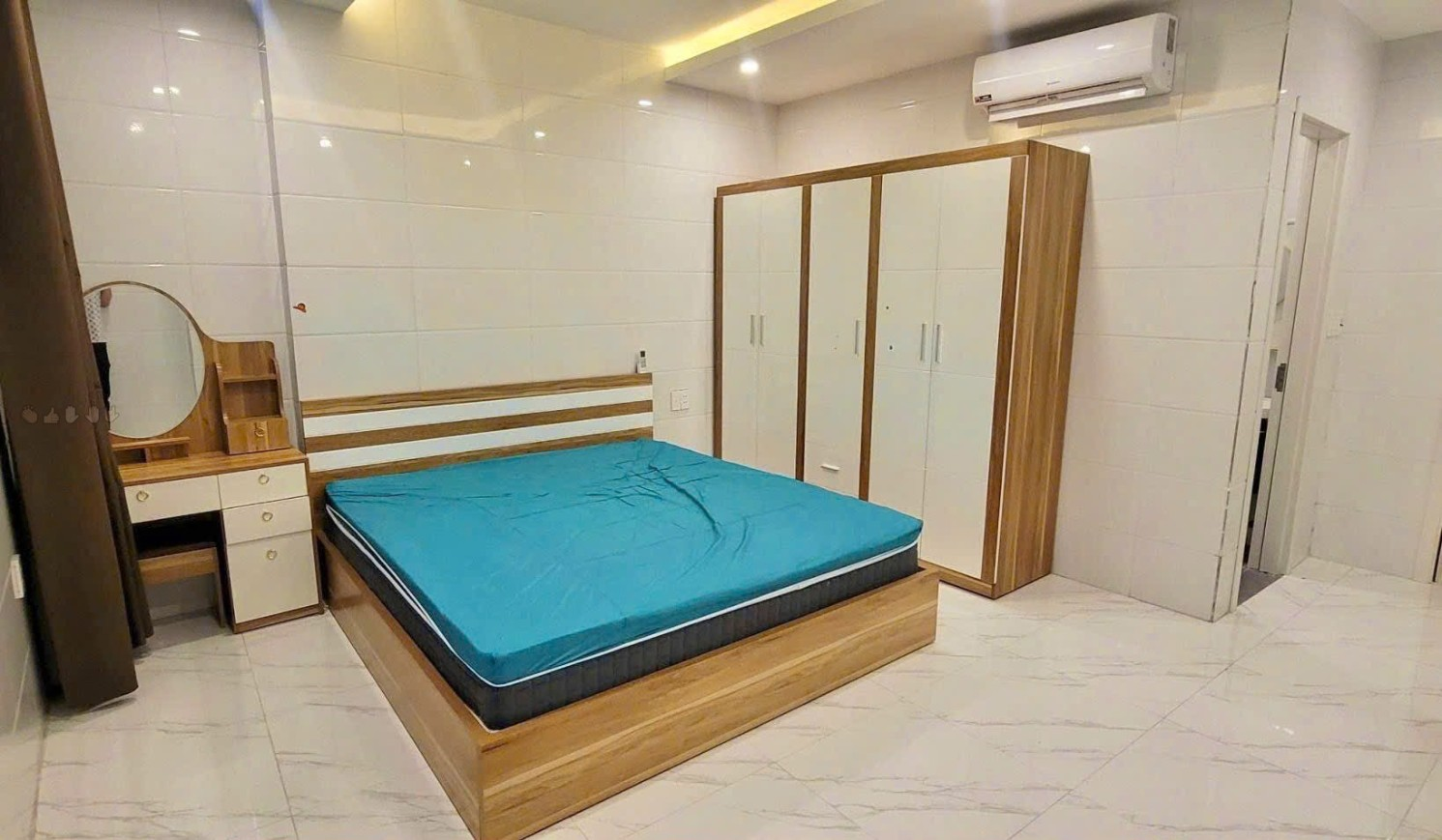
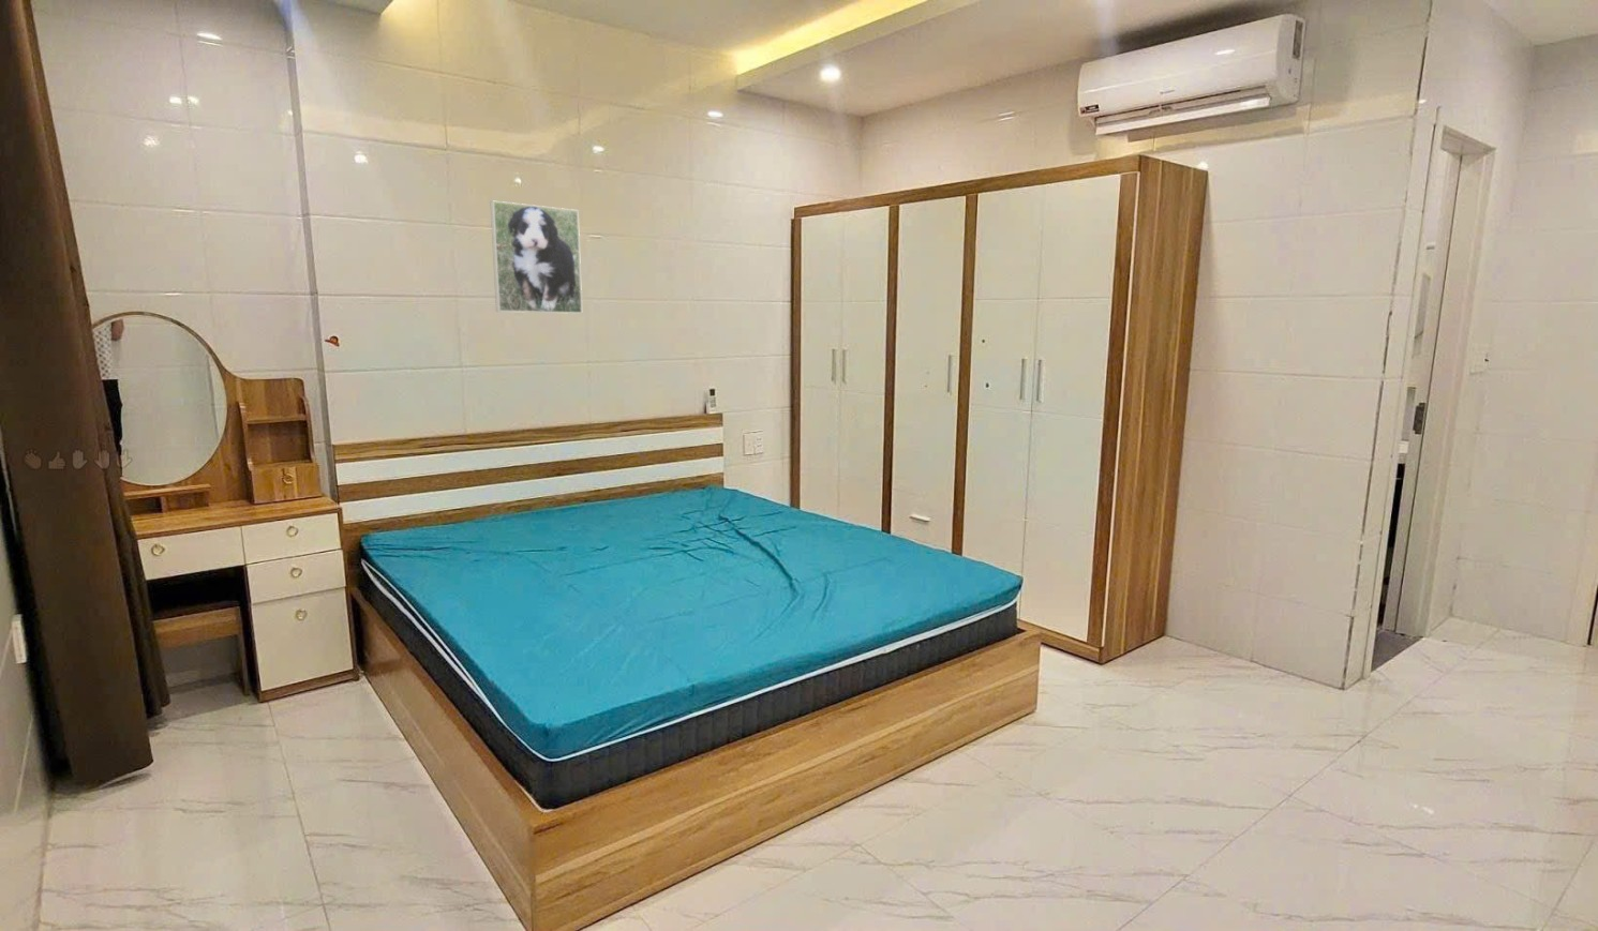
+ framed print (539, 259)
